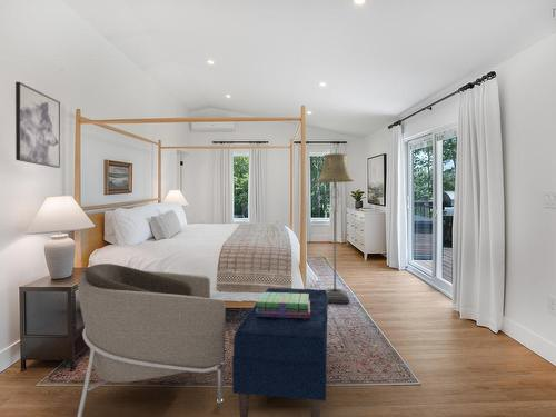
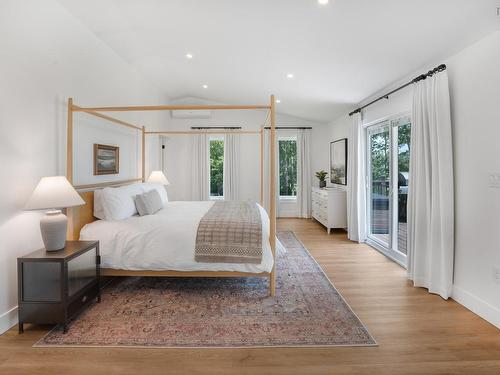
- bench (289, 341)
- wall art (39, 128)
- floor lamp (335, 227)
- stack of books (284, 304)
- armchair (155, 322)
